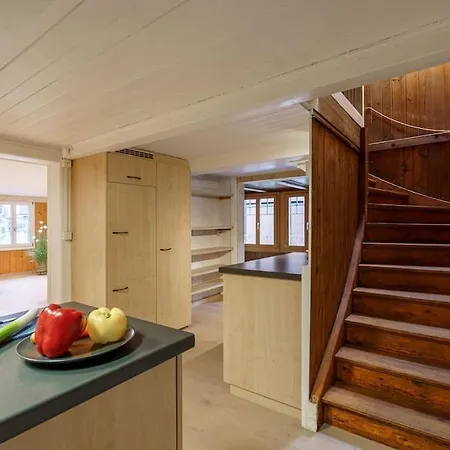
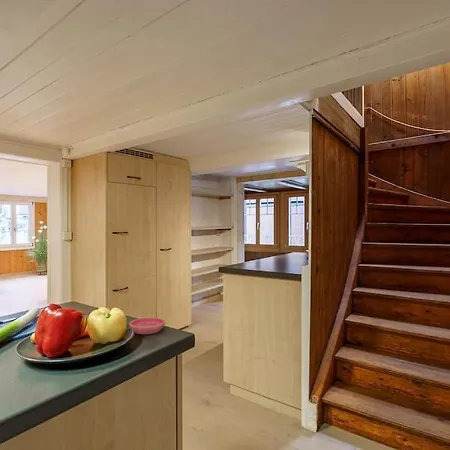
+ saucer (147, 326)
